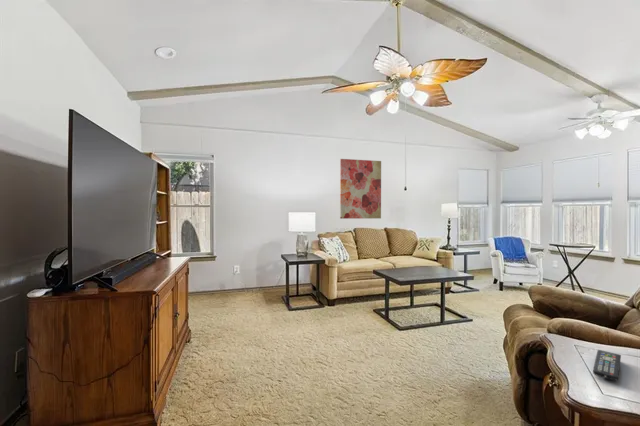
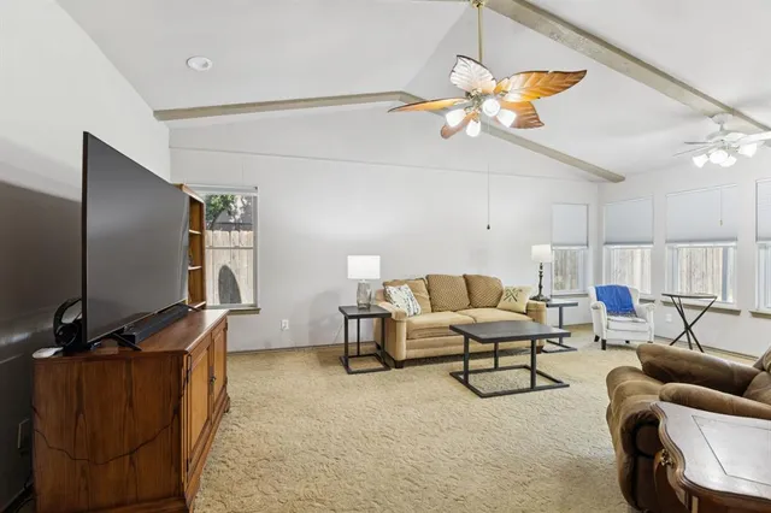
- remote control (607, 363)
- wall art (361, 189)
